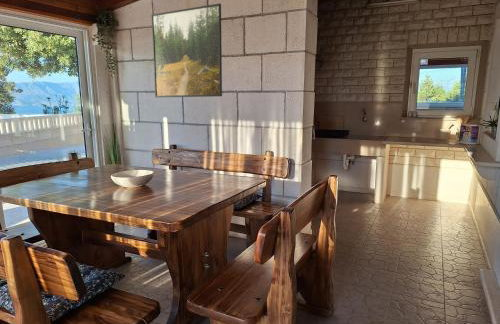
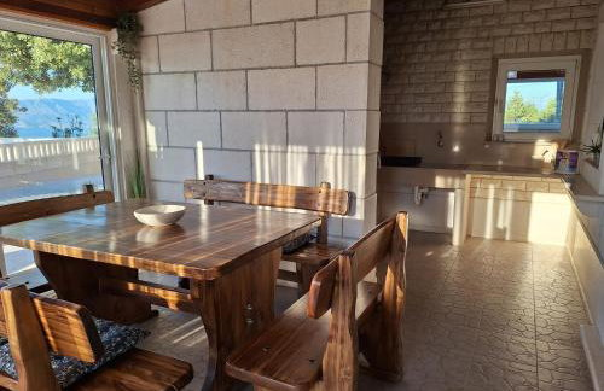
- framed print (185, 54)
